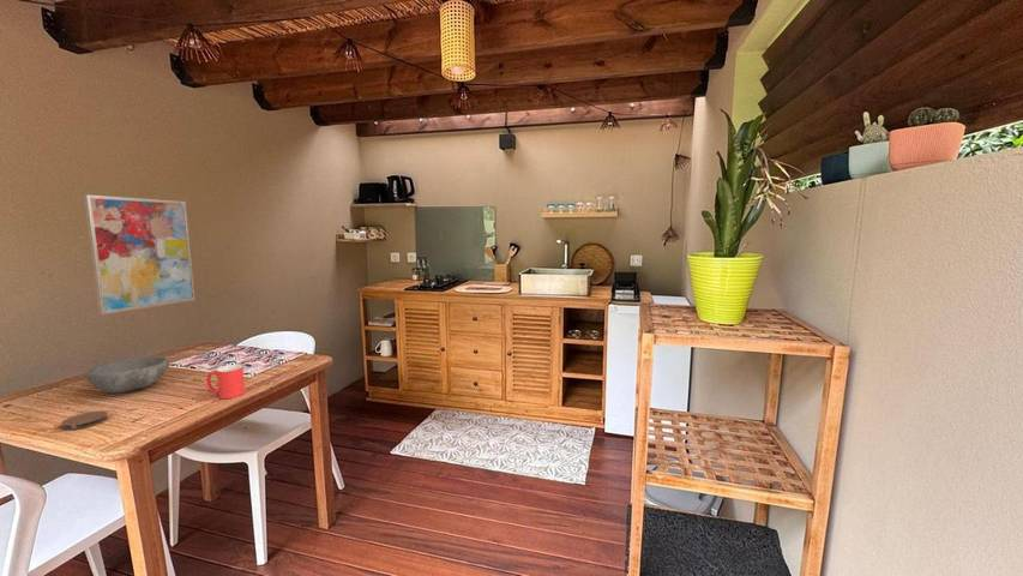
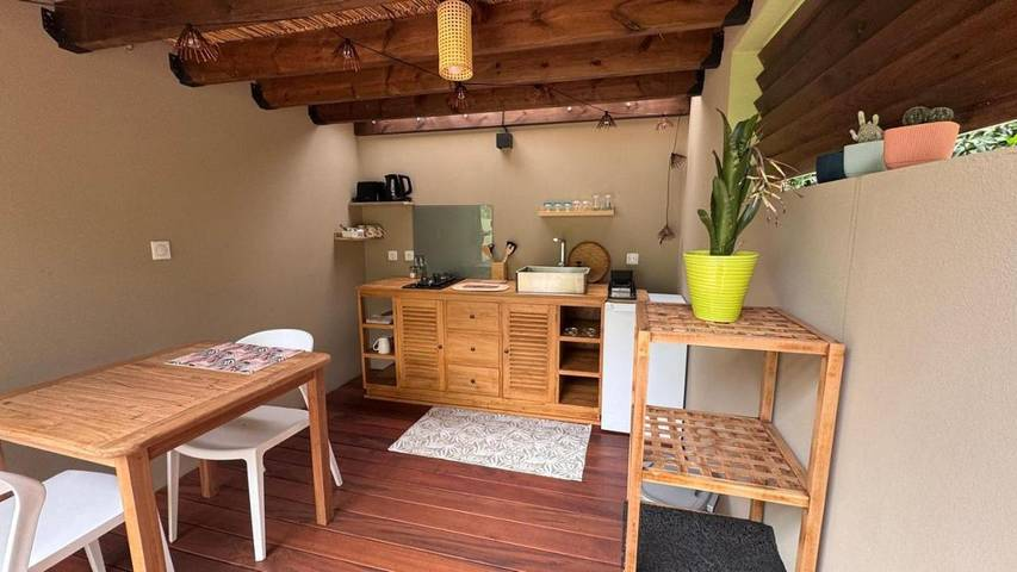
- bowl (131, 376)
- coaster (85, 420)
- wall art (145, 253)
- mug (224, 380)
